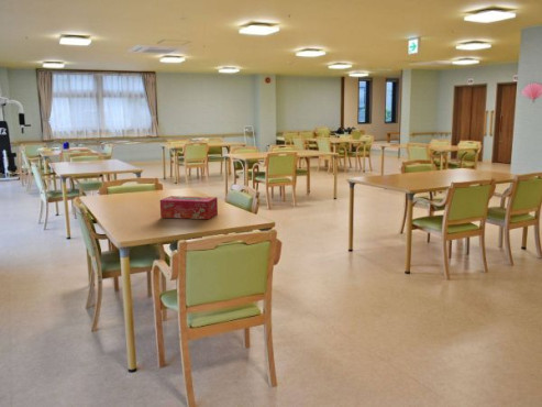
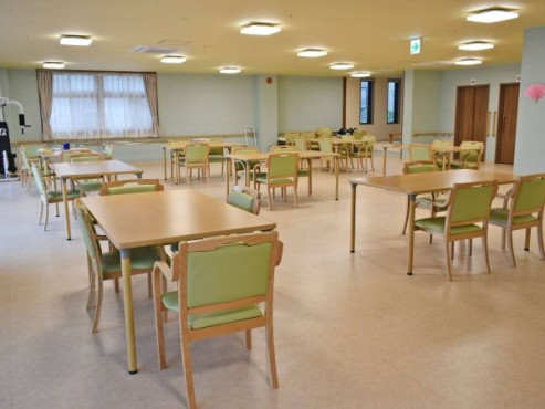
- tissue box (189, 207)
